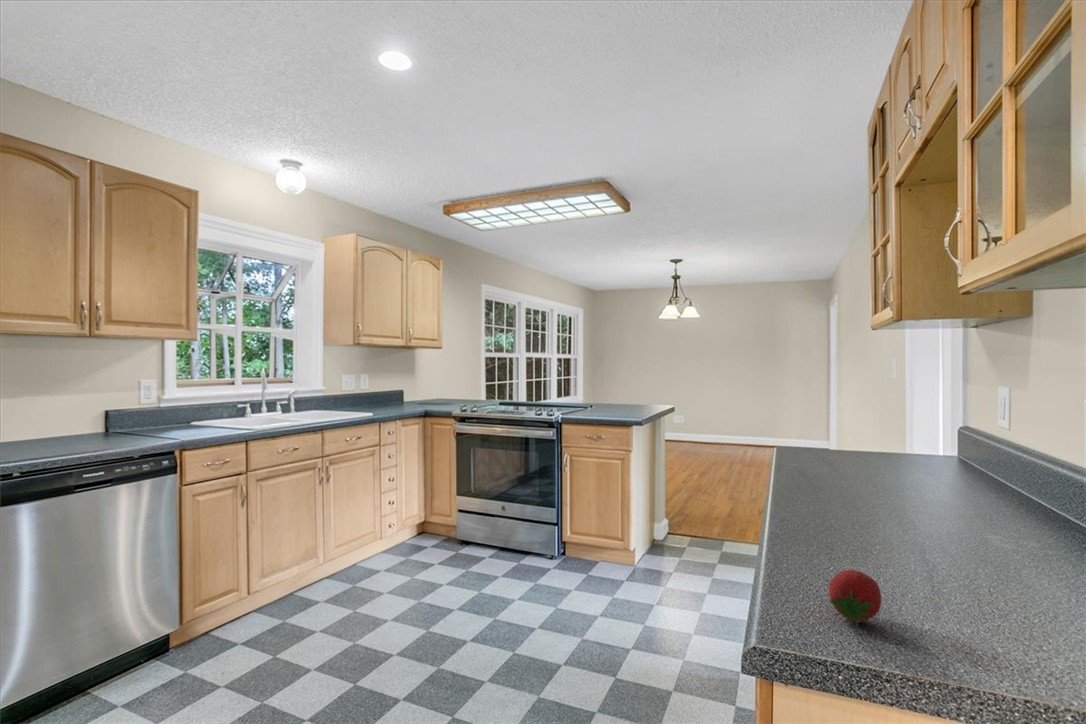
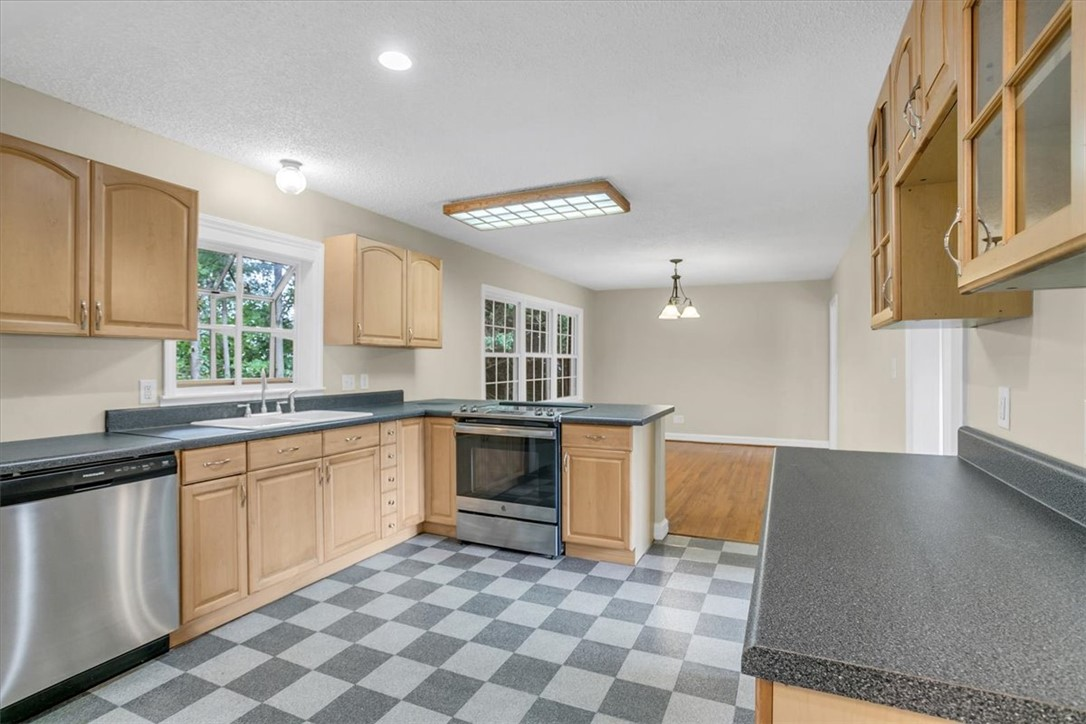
- fruit (855, 594)
